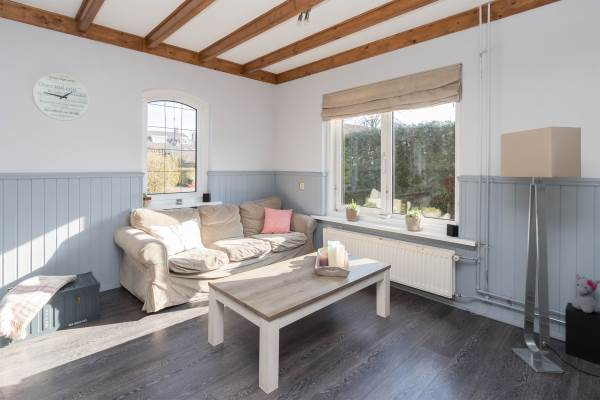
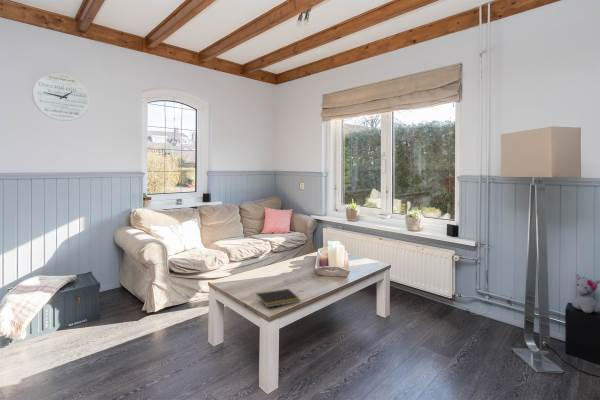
+ notepad (278, 297)
